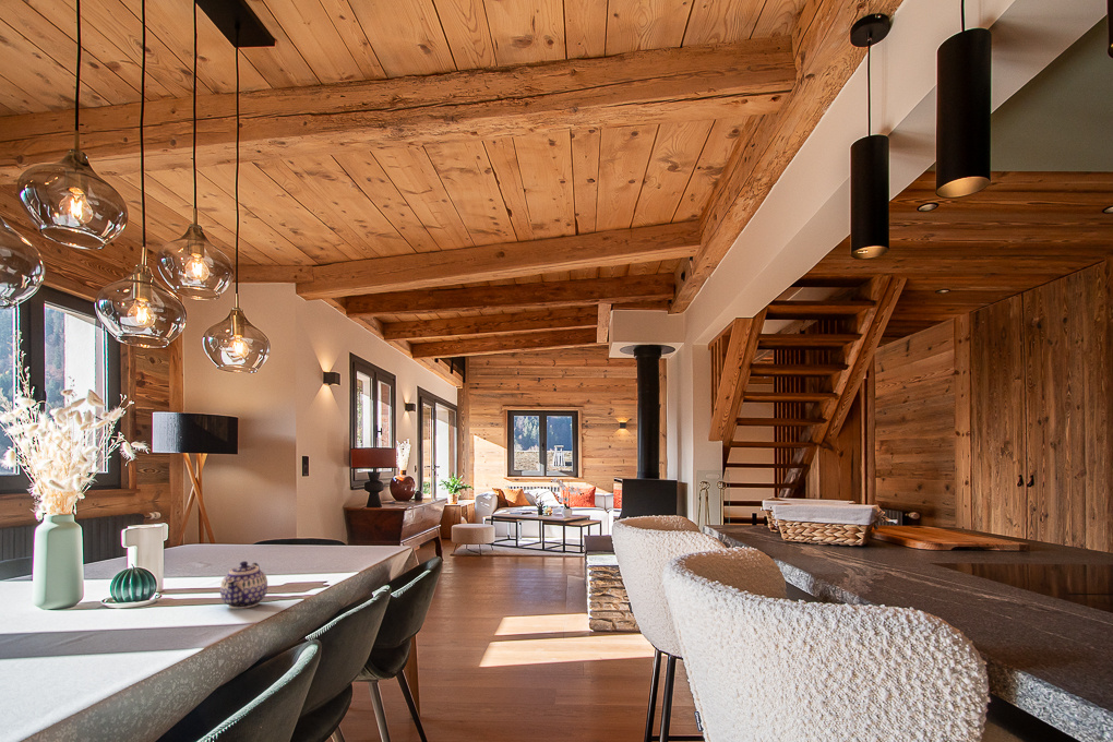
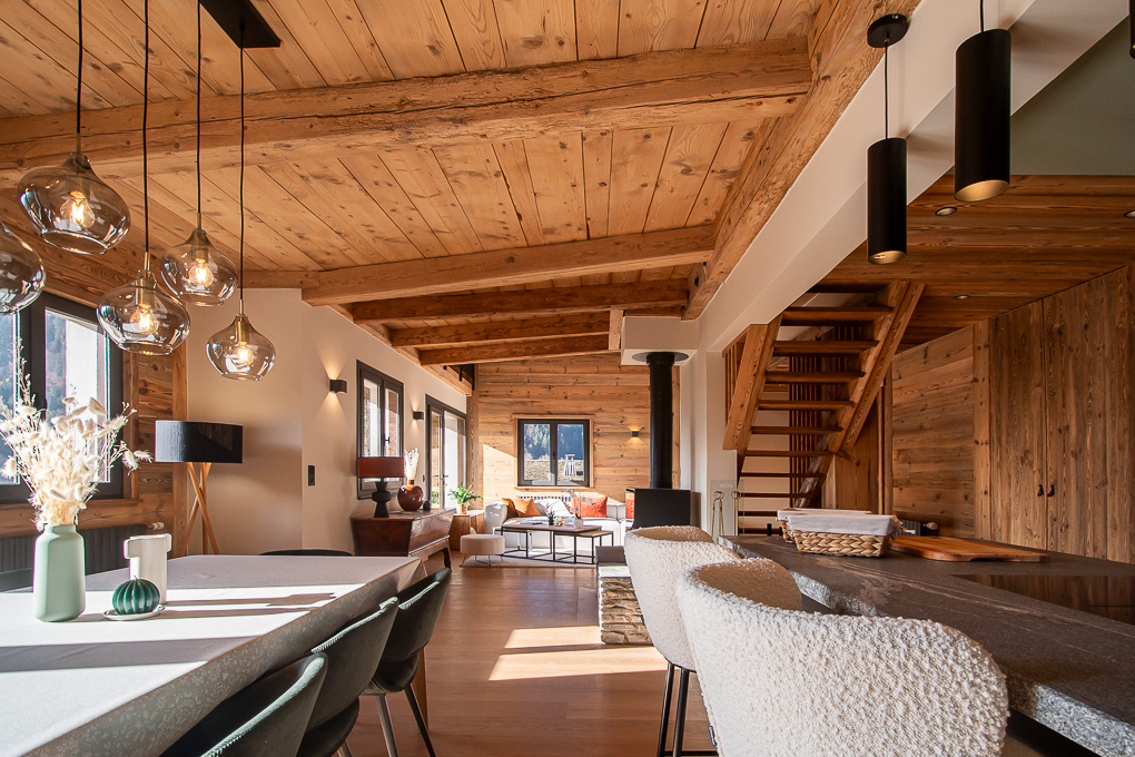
- teapot (243, 583)
